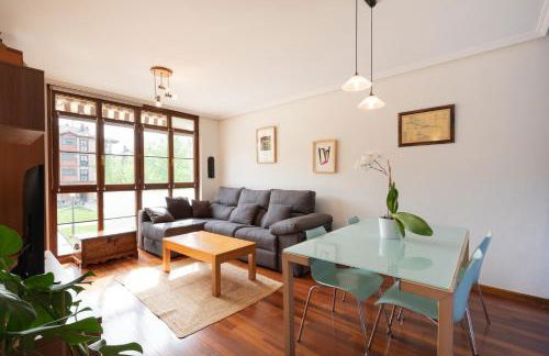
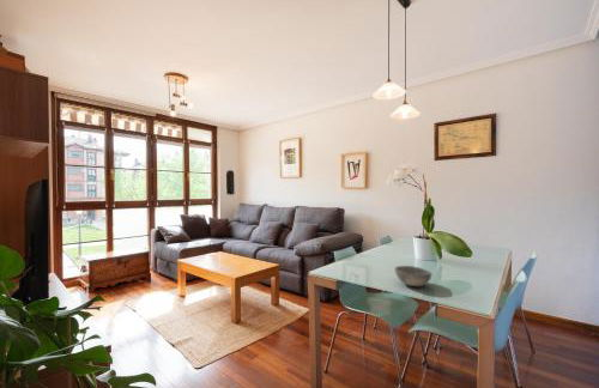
+ bowl (412, 277)
